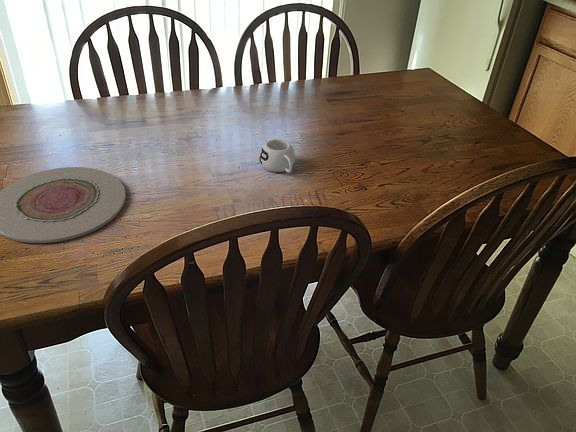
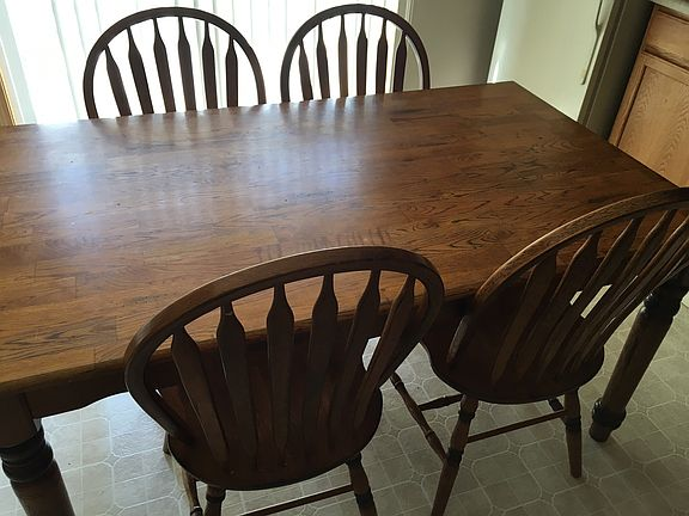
- plate (59, 200)
- mug (280, 157)
